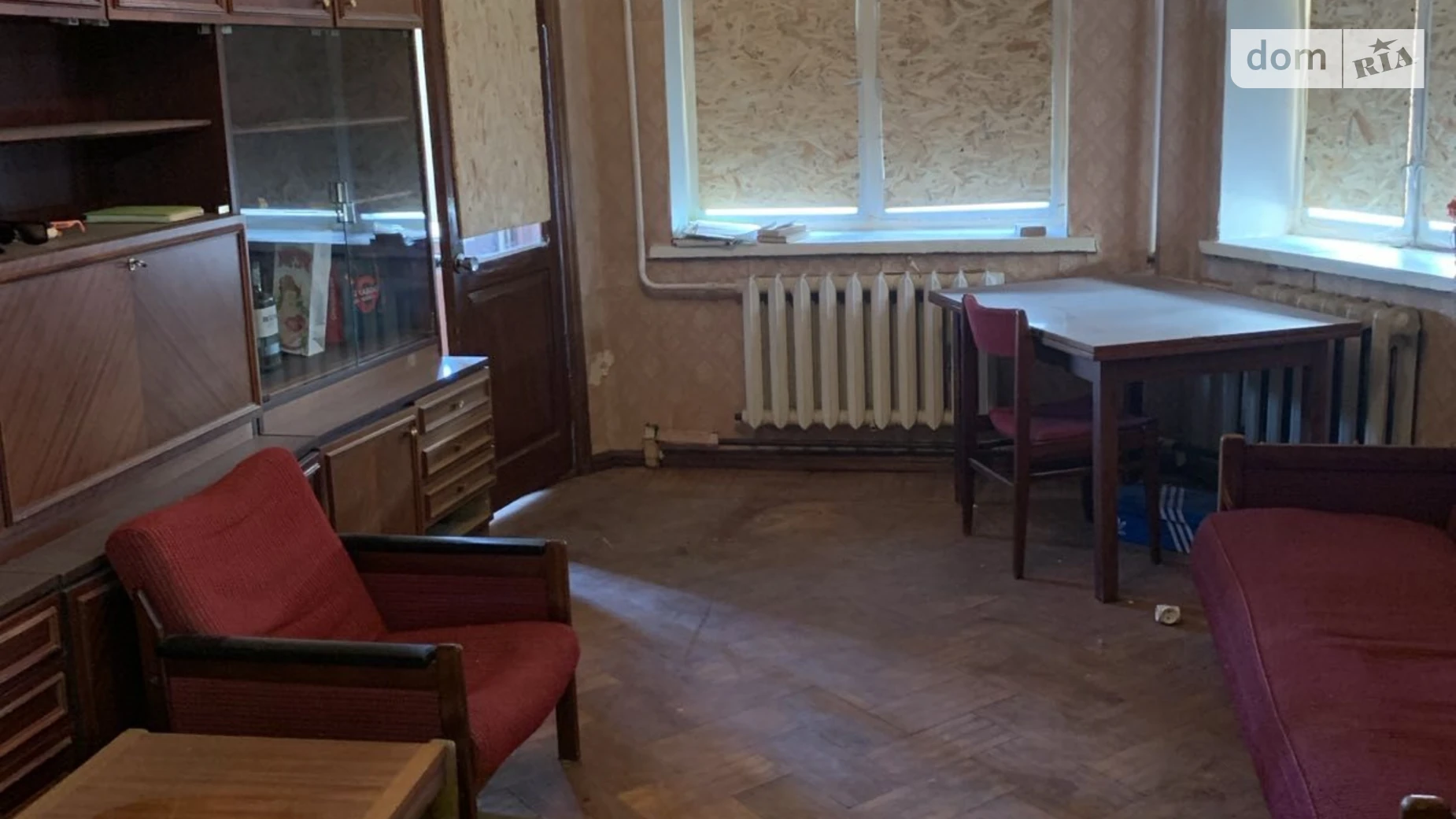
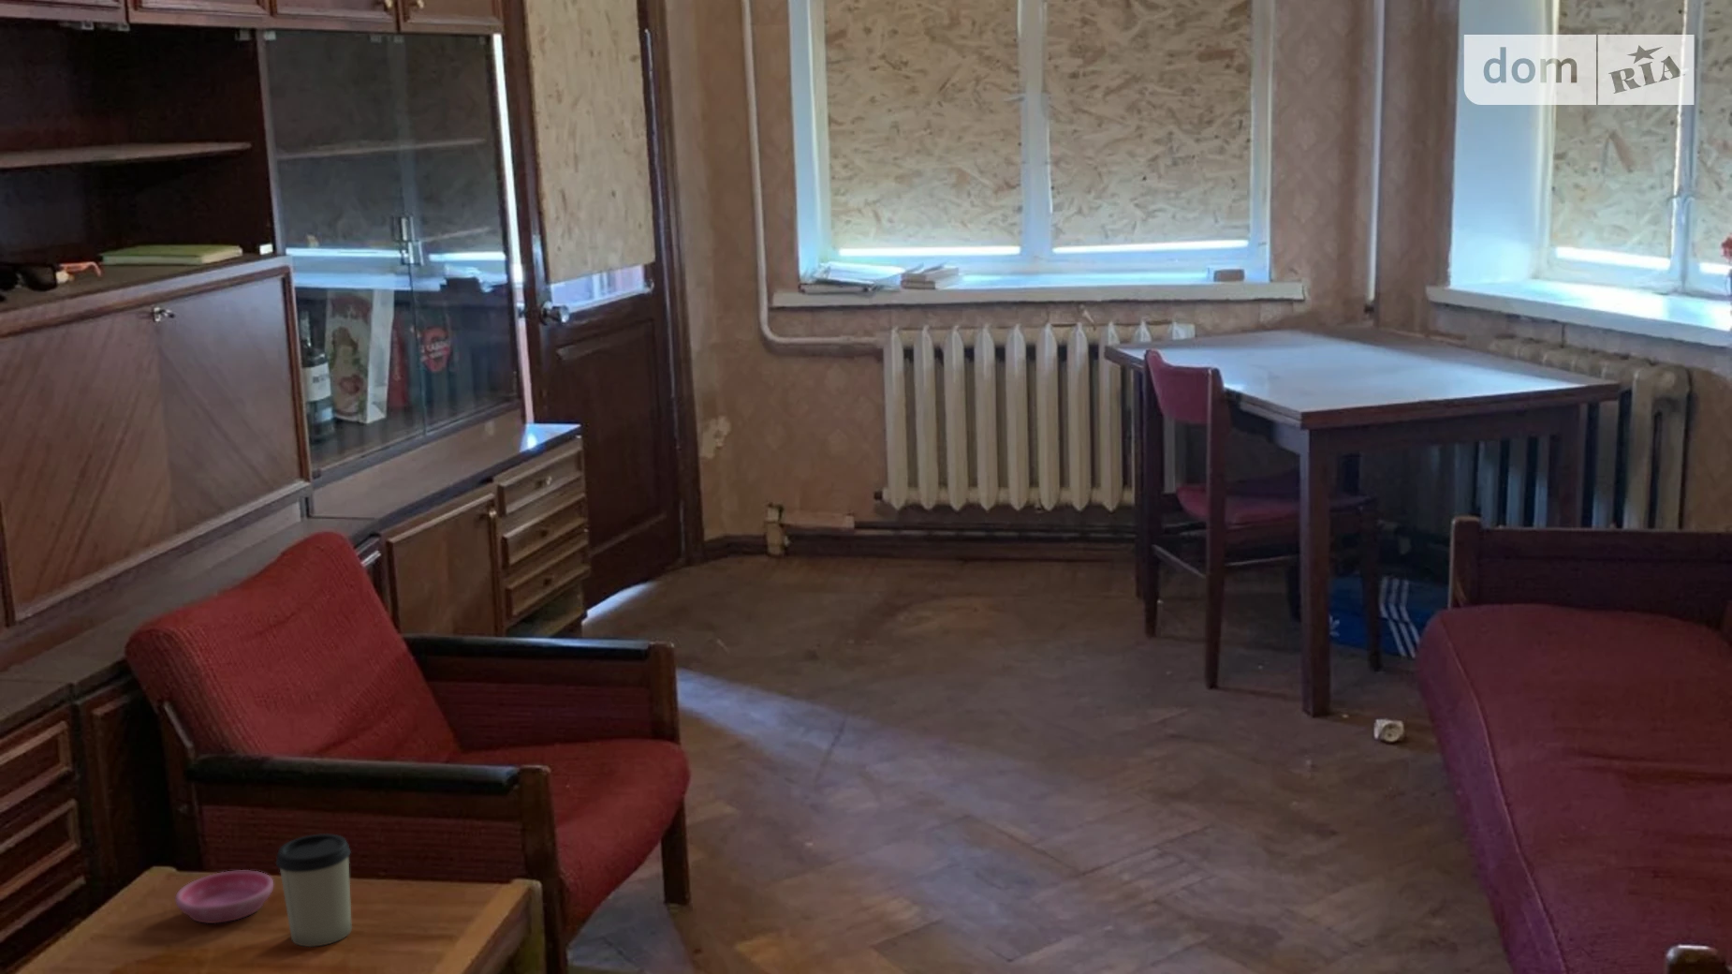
+ saucer (226, 898)
+ cup (316, 890)
